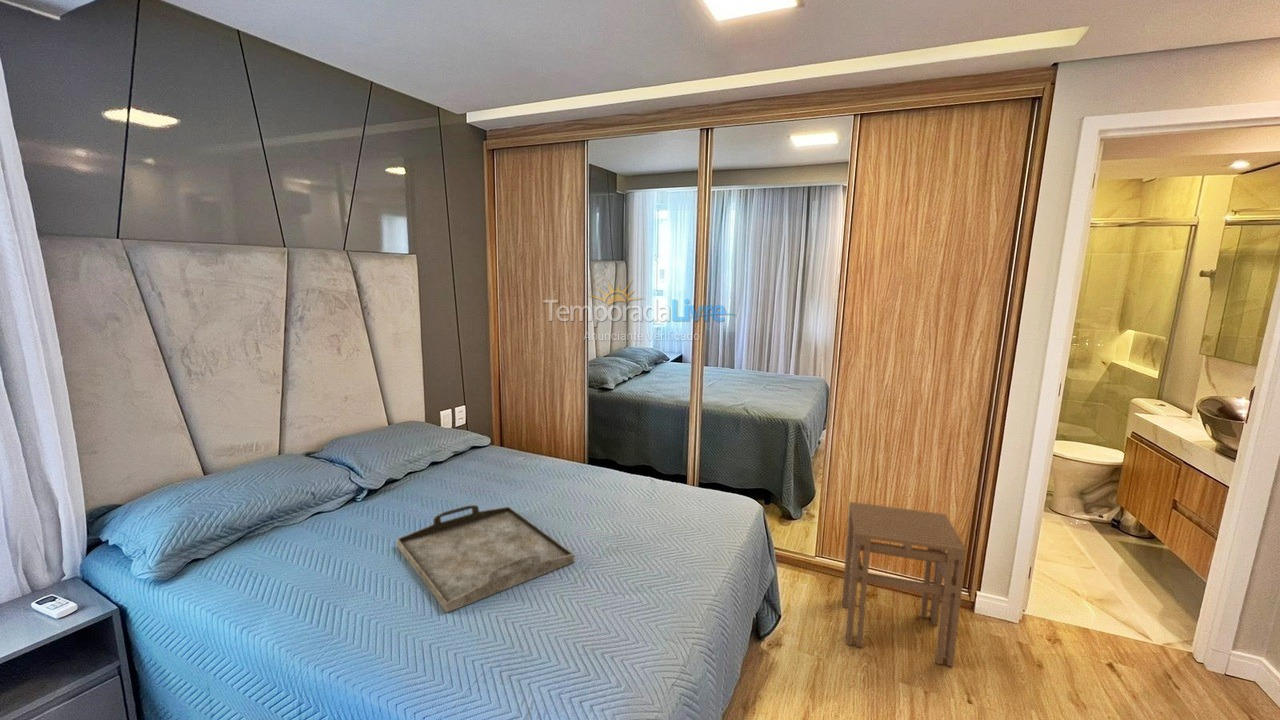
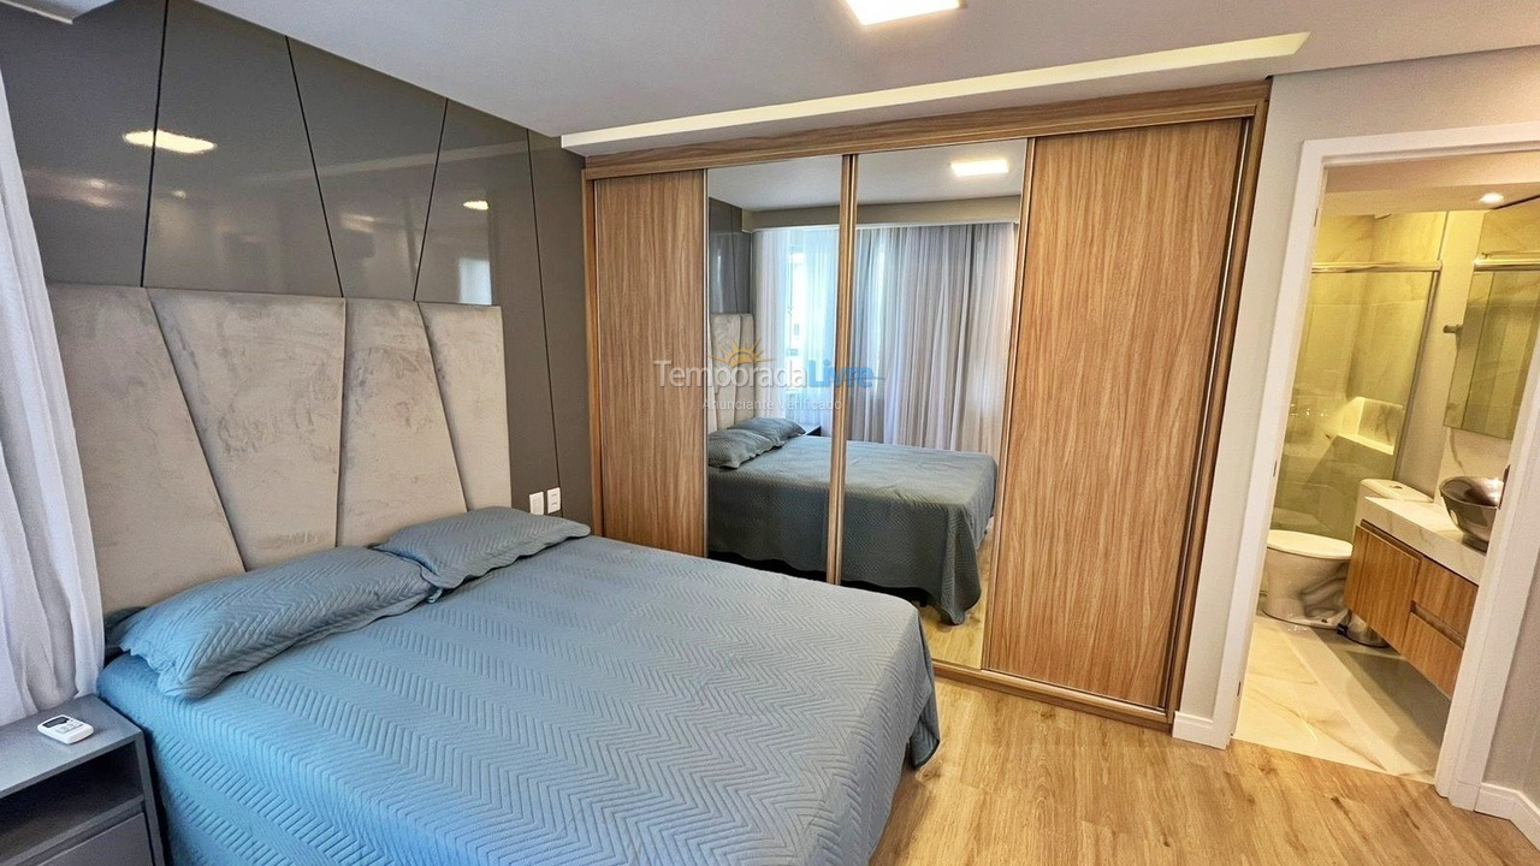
- serving tray (483, 543)
- stool (897, 578)
